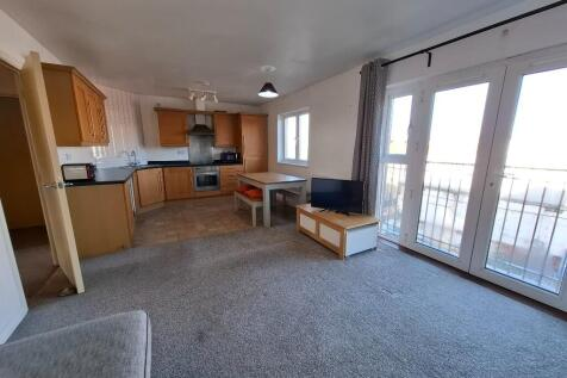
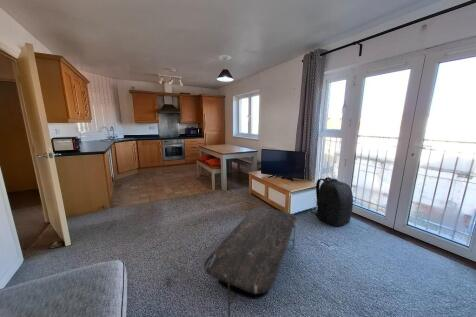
+ backpack (331, 198)
+ coffee table (258, 248)
